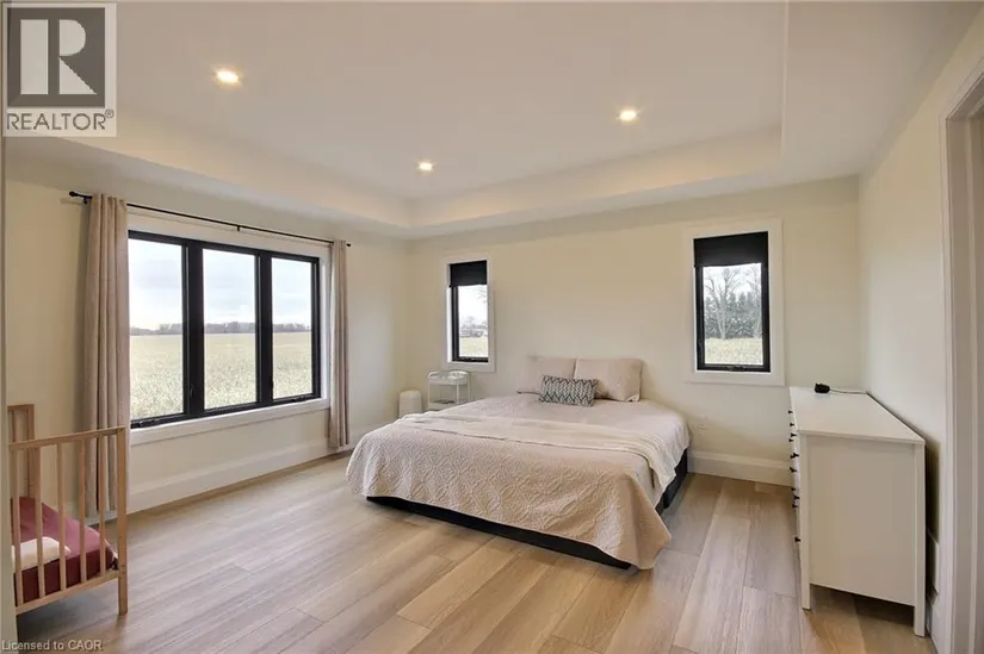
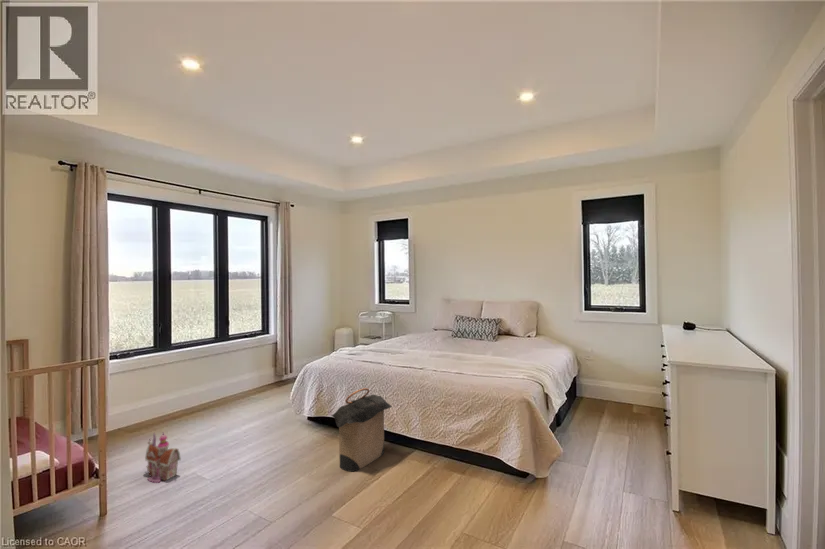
+ laundry hamper (362, 421)
+ toy house (160, 455)
